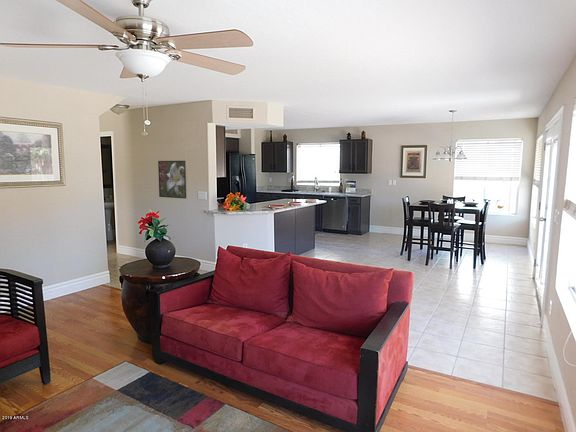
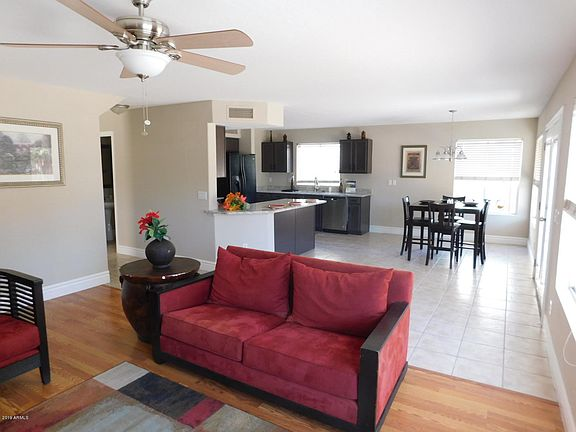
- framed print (172, 179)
